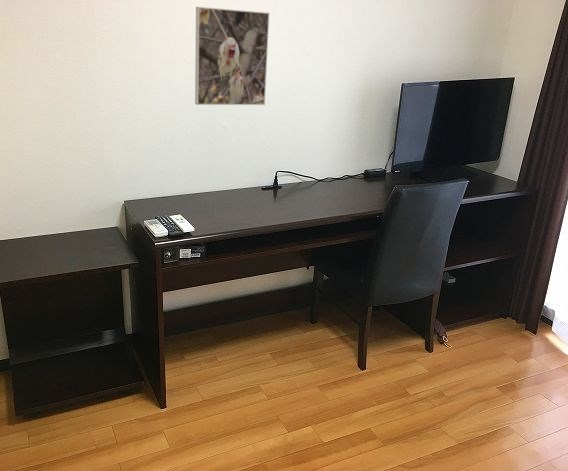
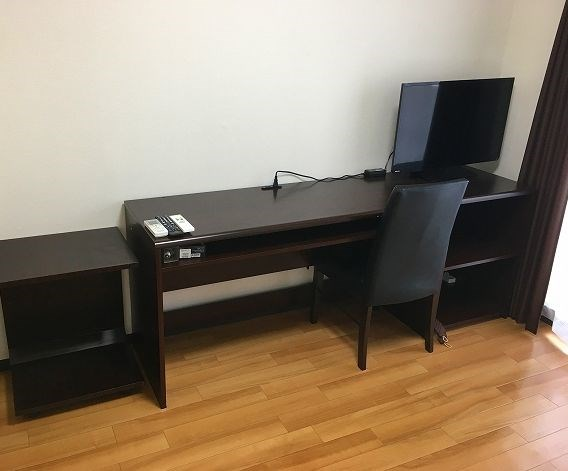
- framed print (232, 58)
